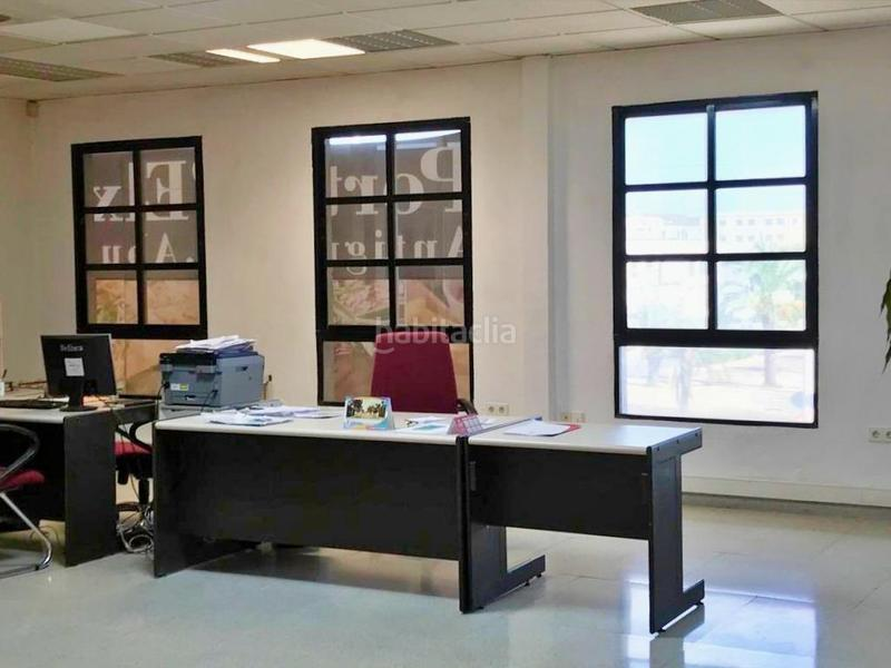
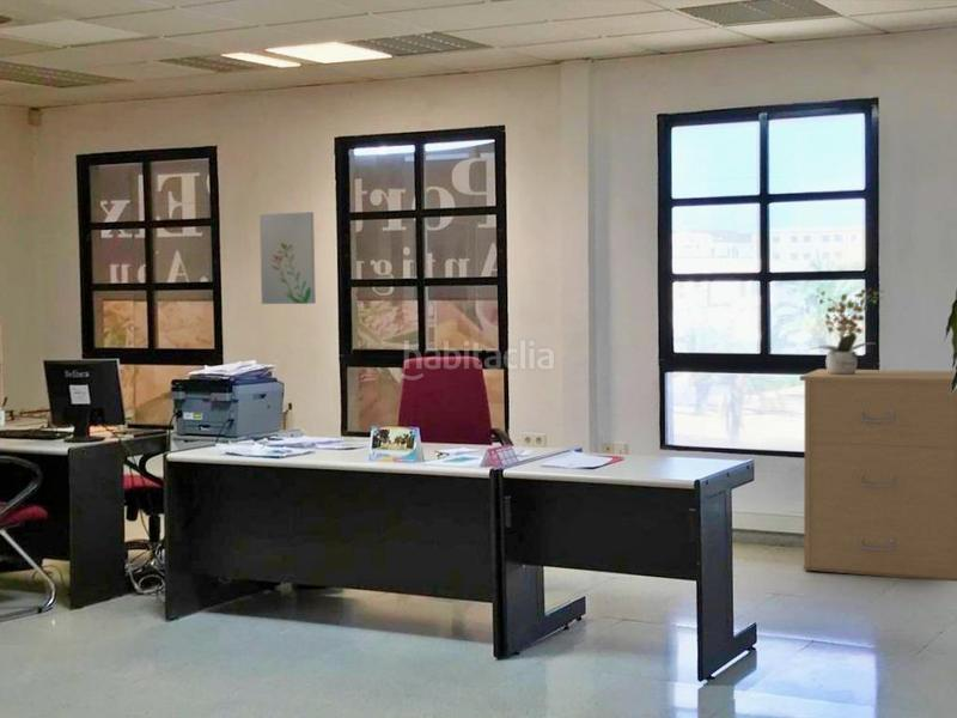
+ wall art (287, 258)
+ potted plant (846, 330)
+ filing cabinet (888, 469)
